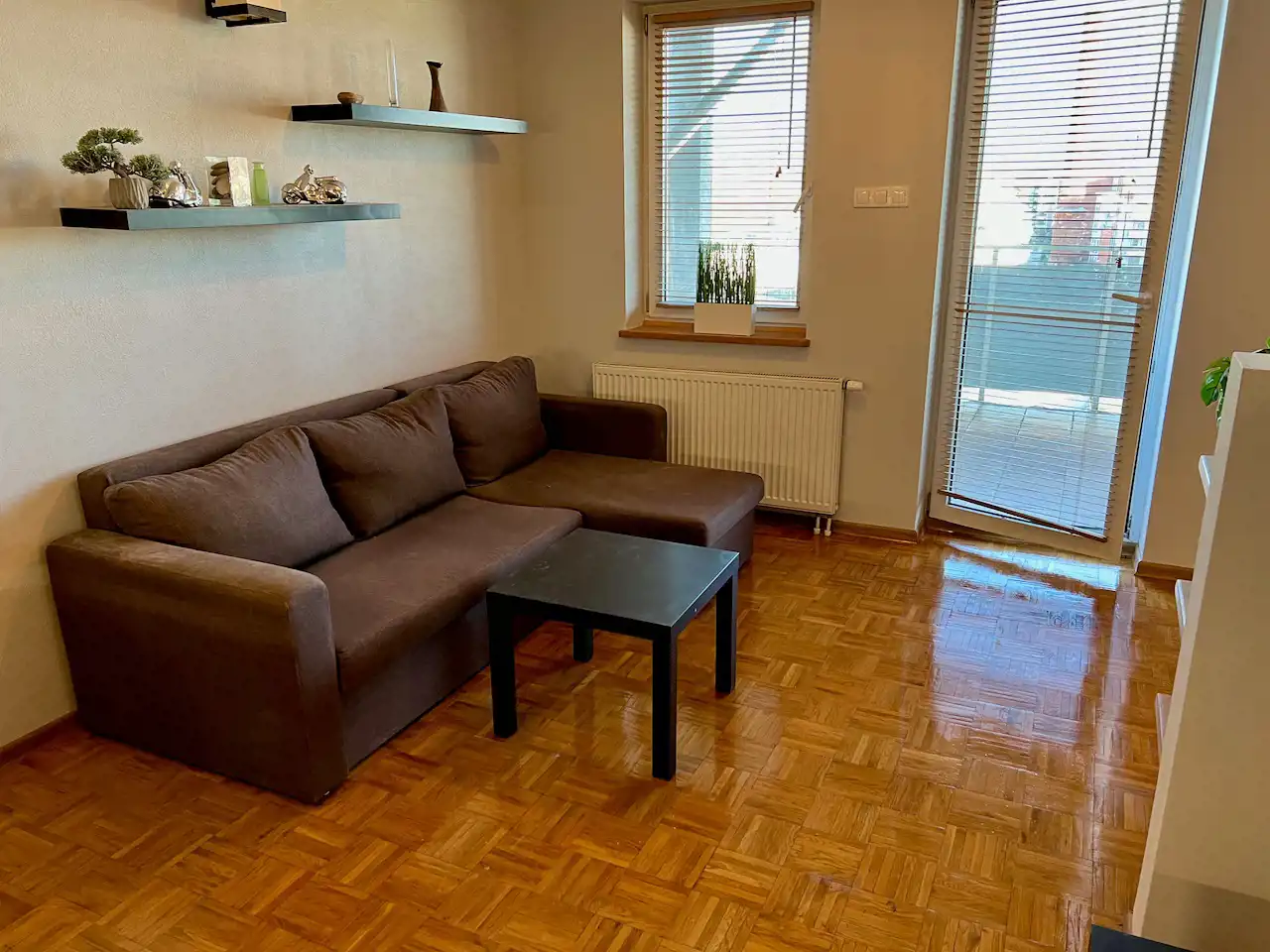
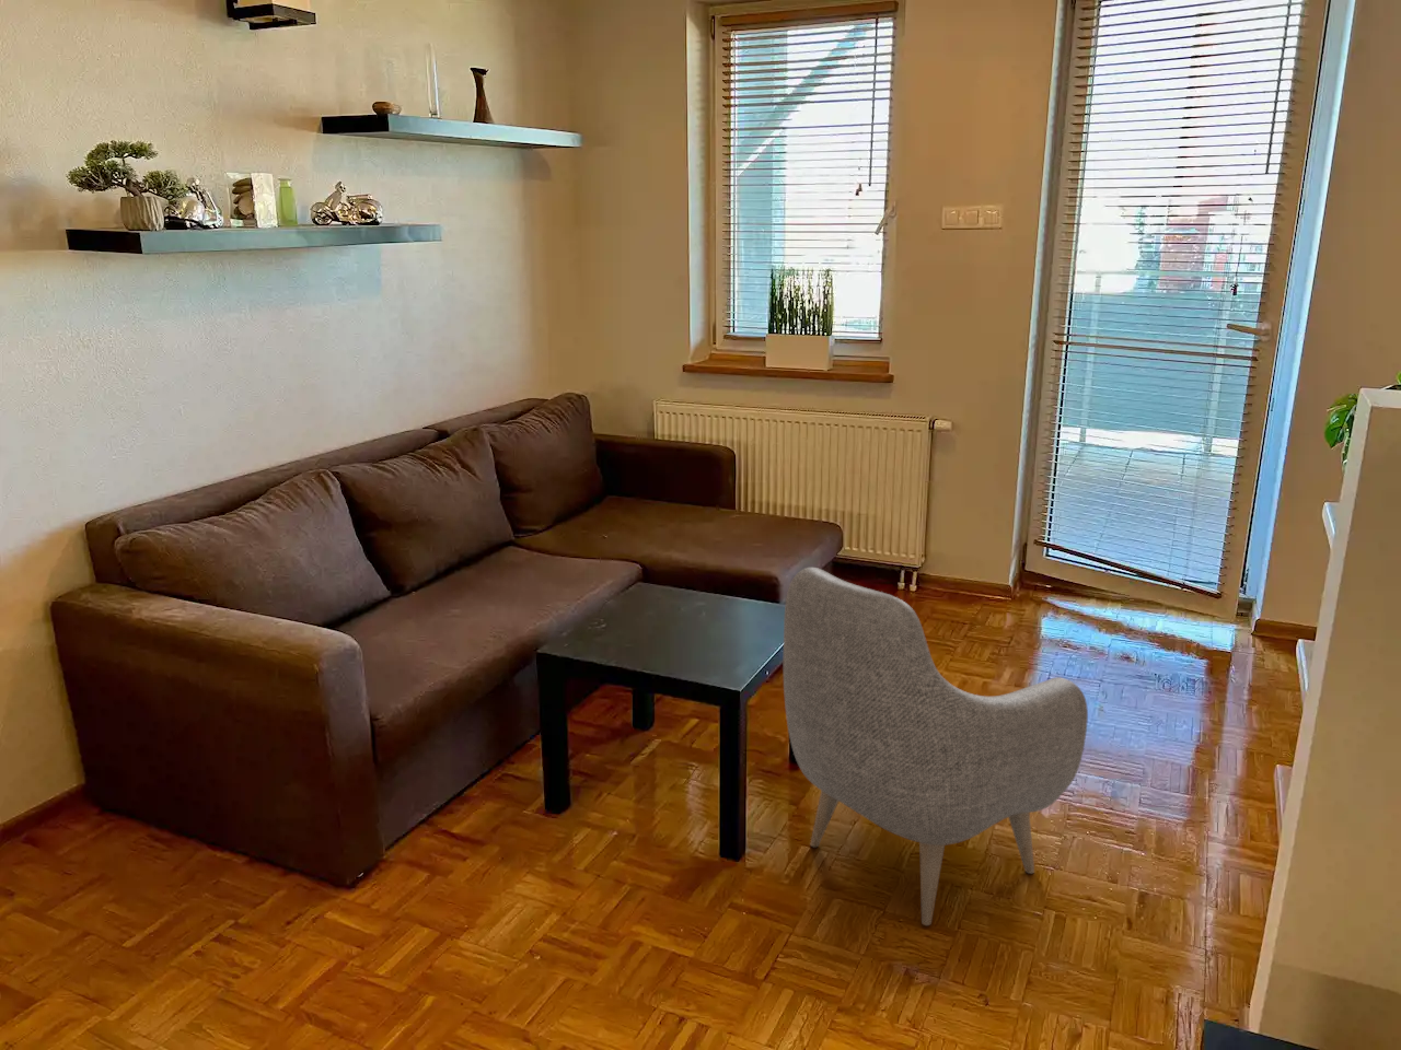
+ armchair (927, 715)
